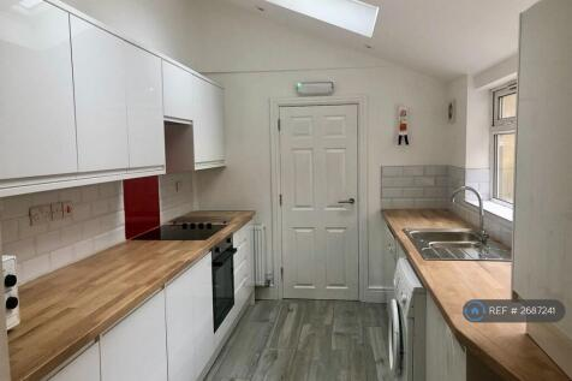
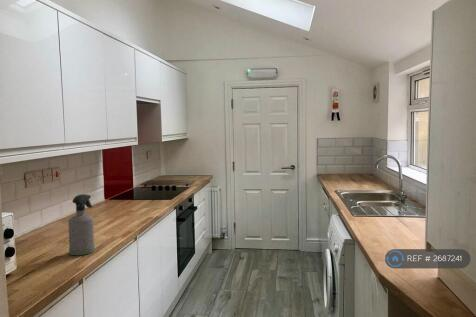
+ spray bottle (82, 223)
